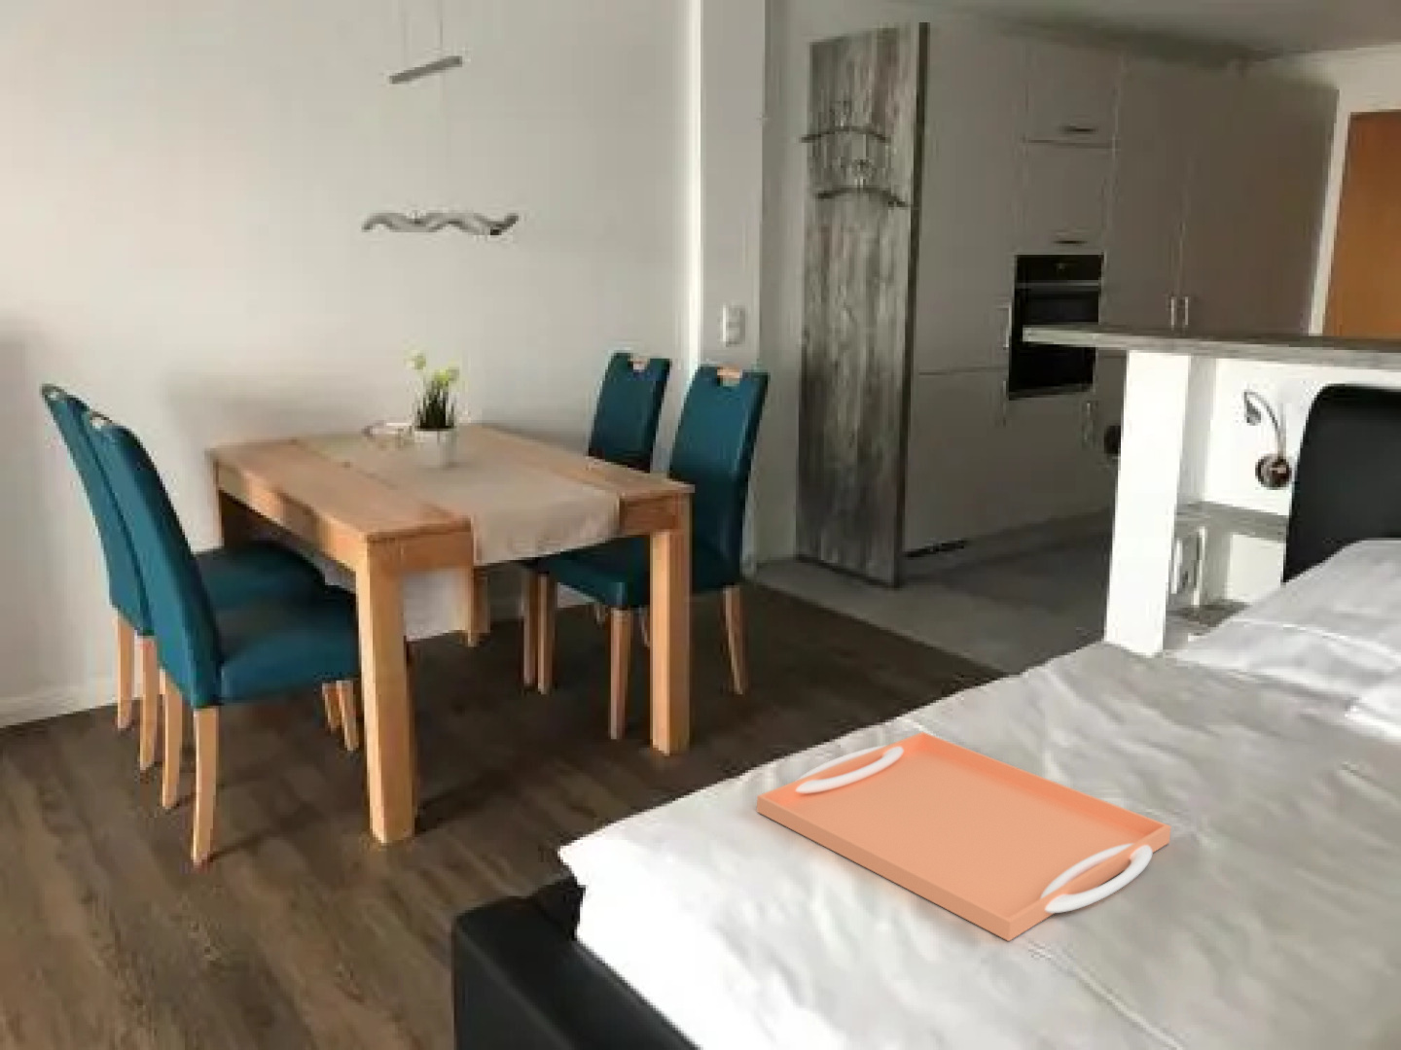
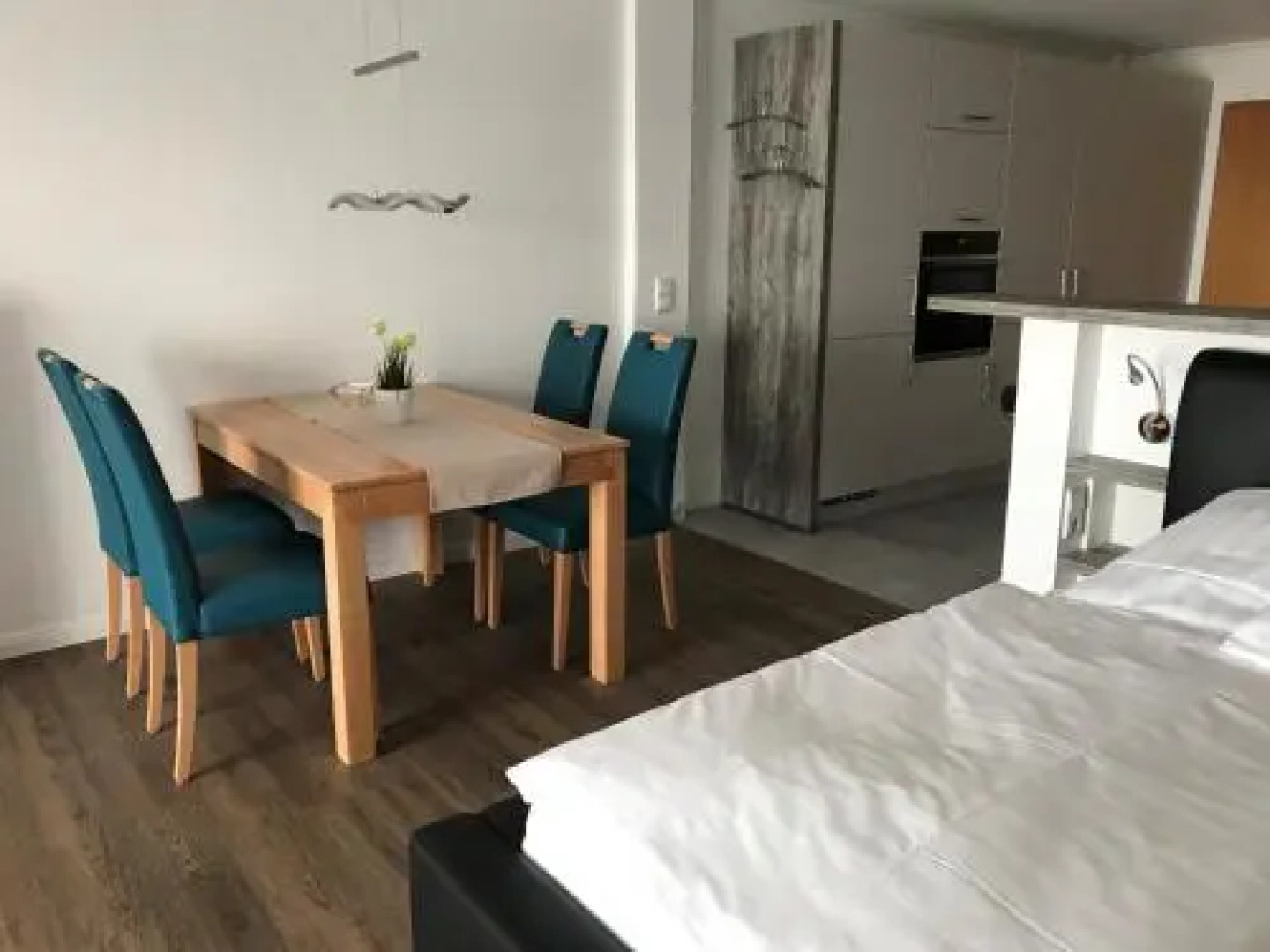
- serving tray (959, 818)
